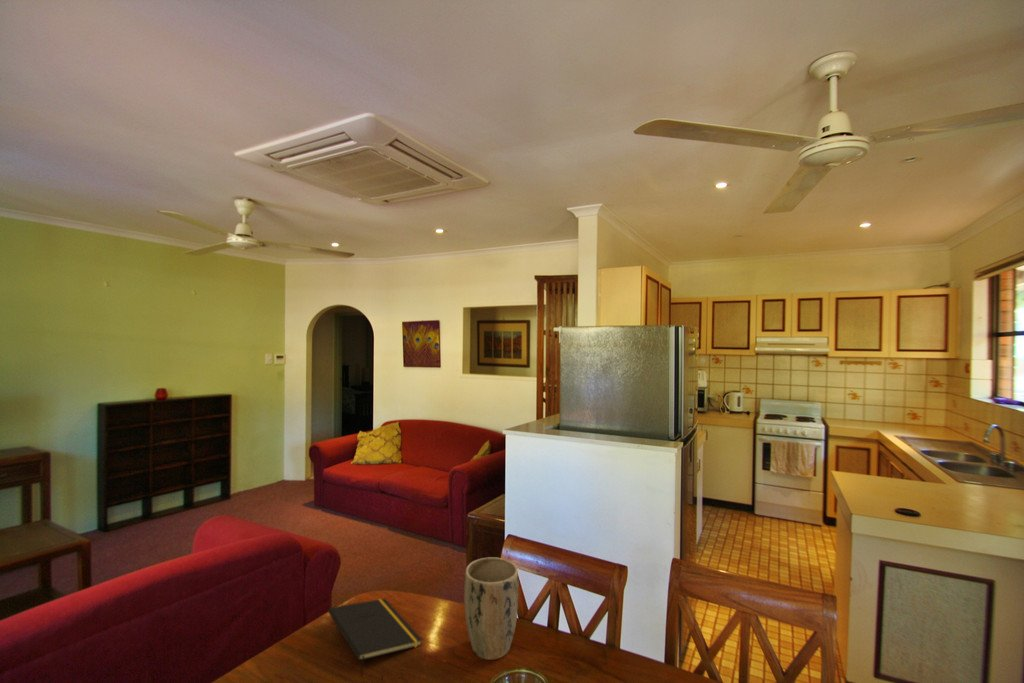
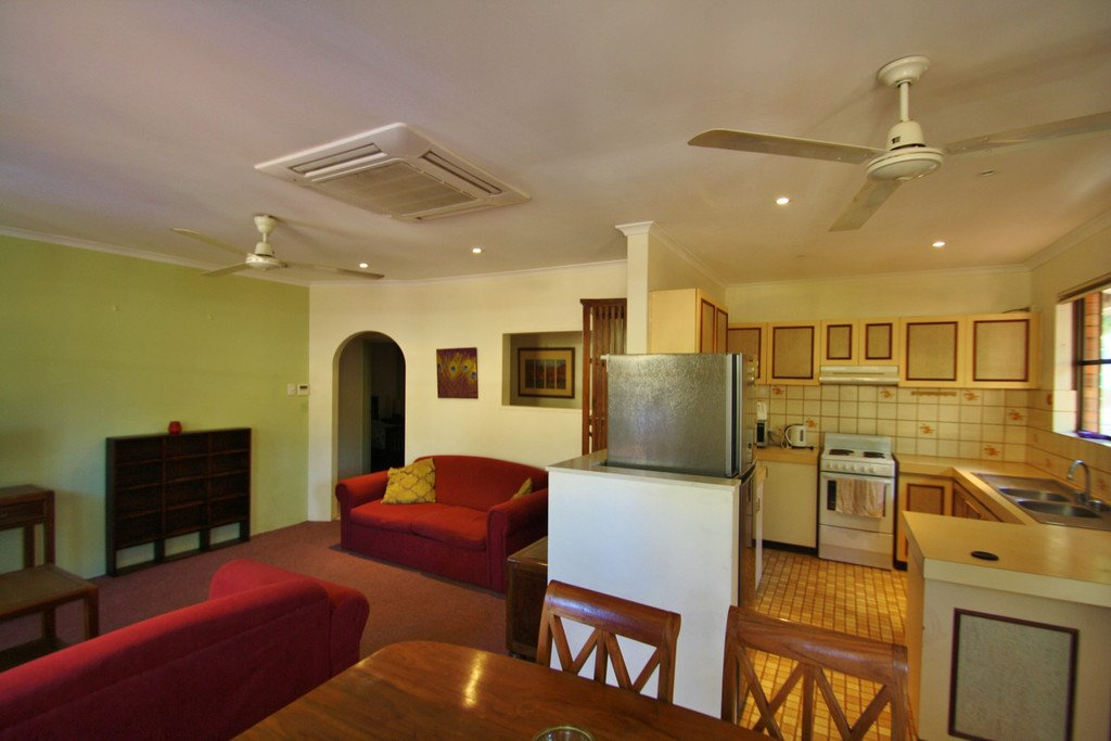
- plant pot (491, 608)
- notepad (373, 625)
